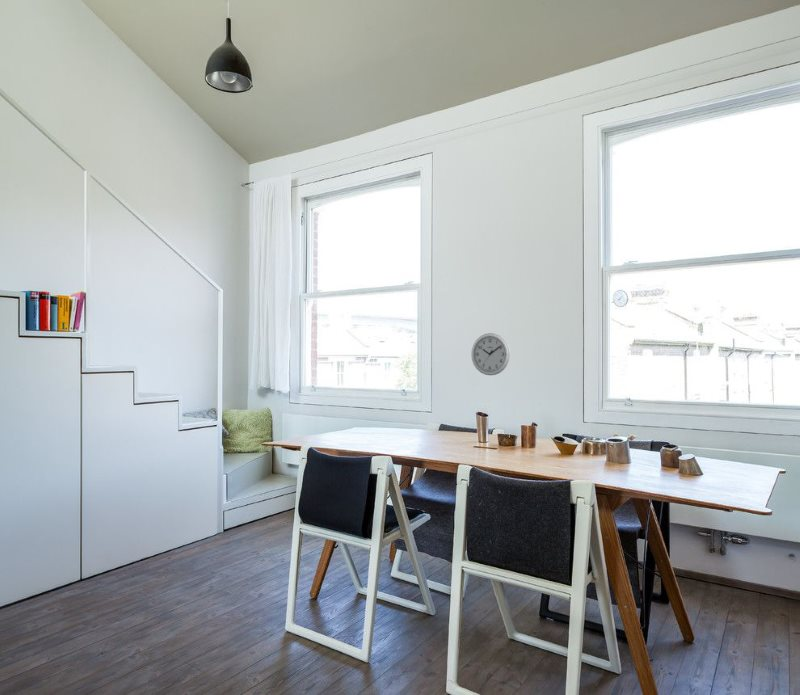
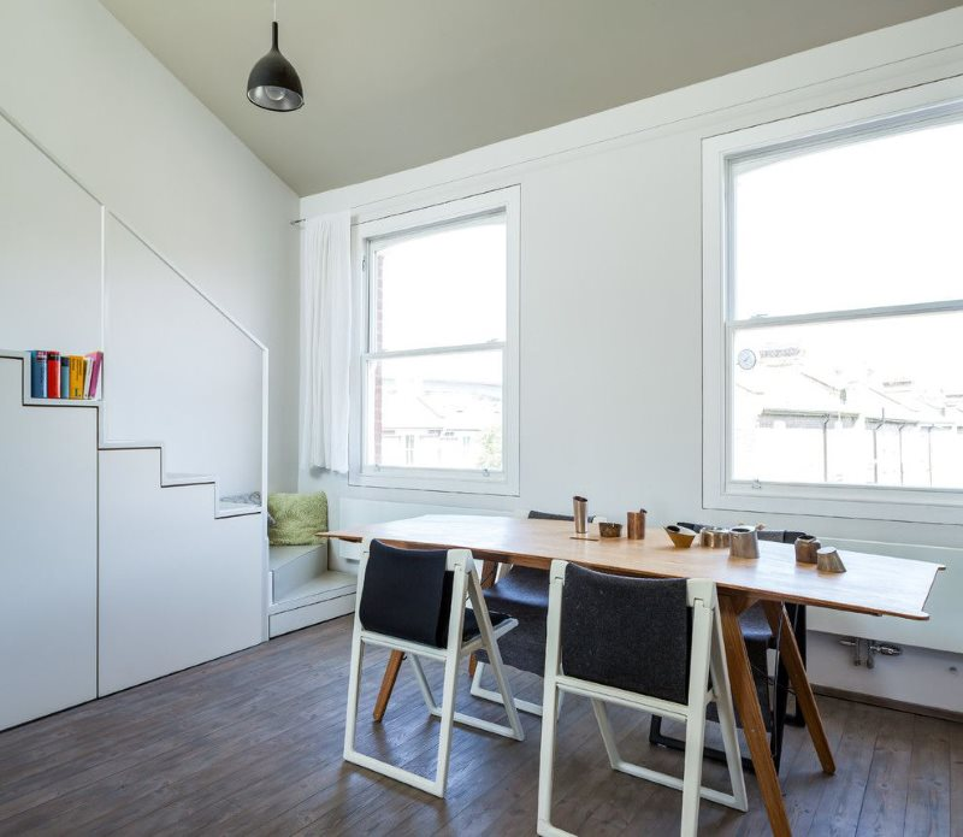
- wall clock (489, 354)
